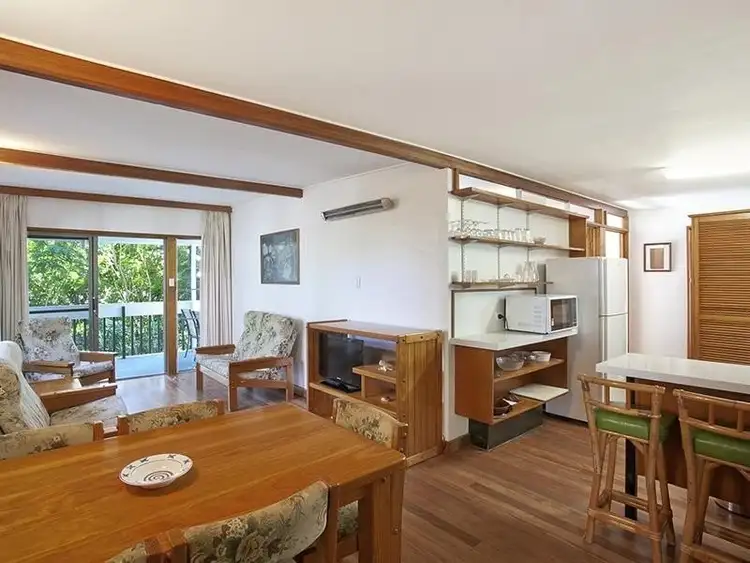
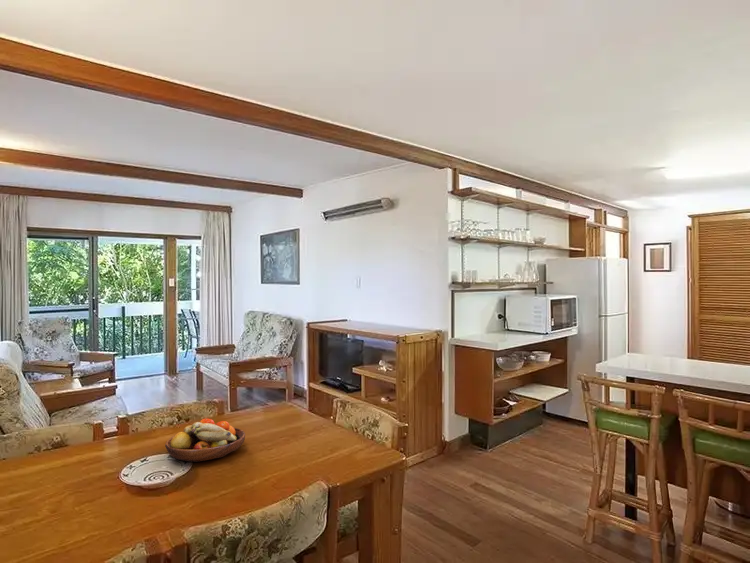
+ fruit bowl (207, 434)
